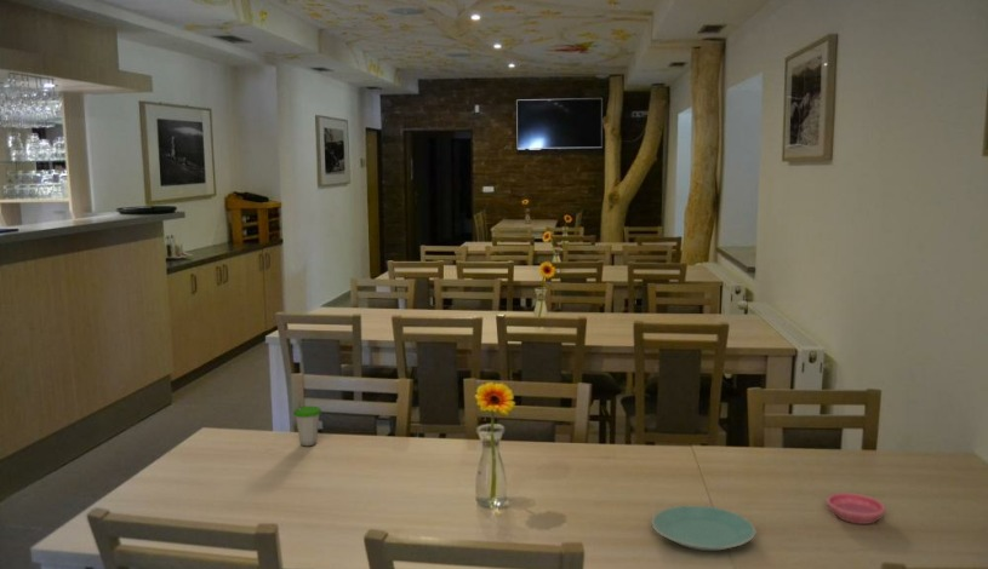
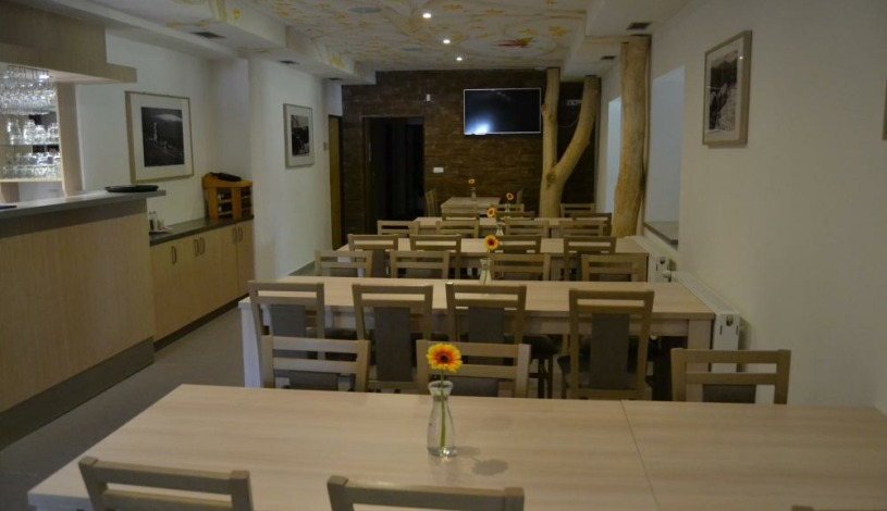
- plate (702, 530)
- cup (307, 419)
- saucer (855, 508)
